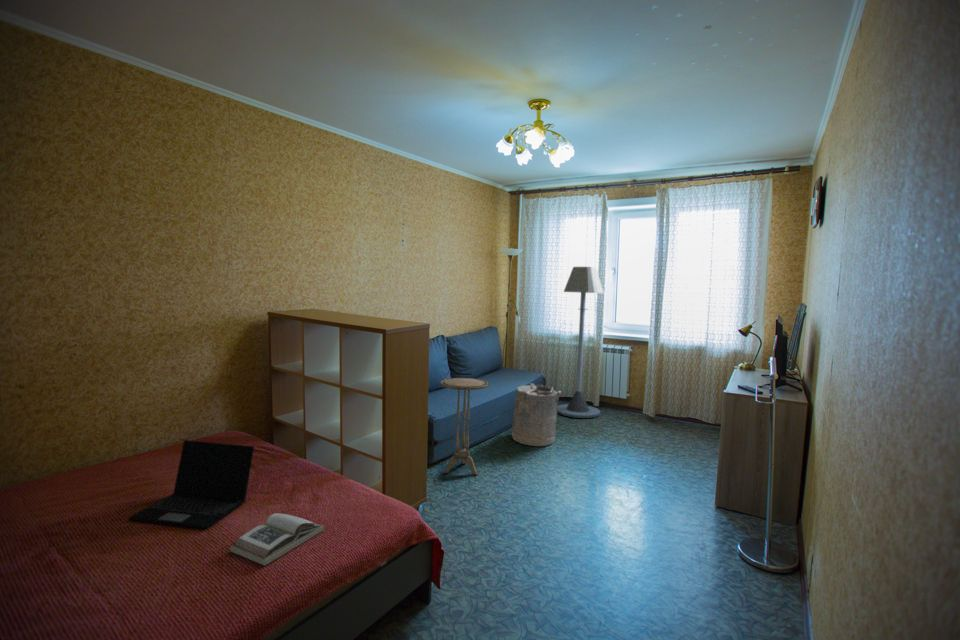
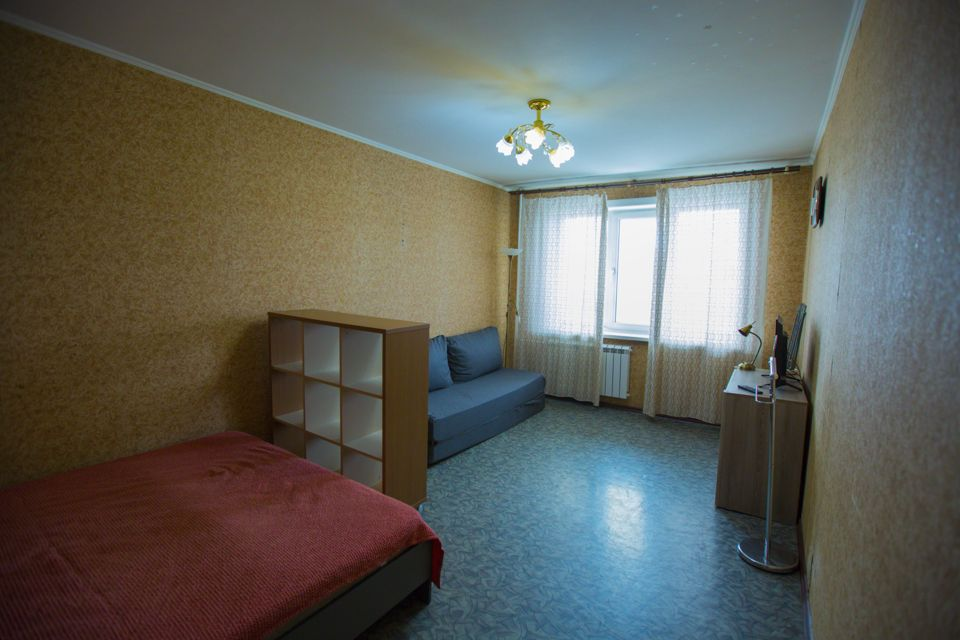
- floor lamp (581, 340)
- laundry hamper (533, 412)
- side table (463, 426)
- book (279, 531)
- laptop (195, 481)
